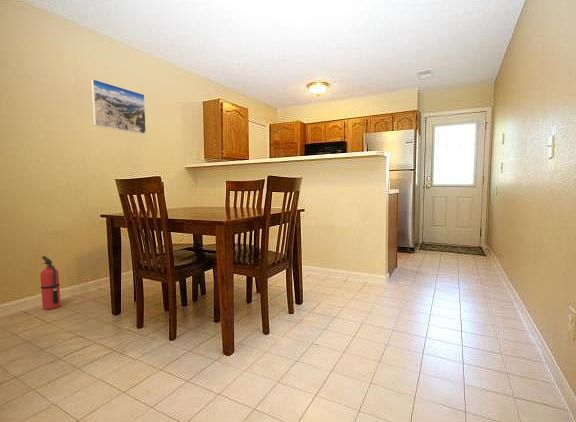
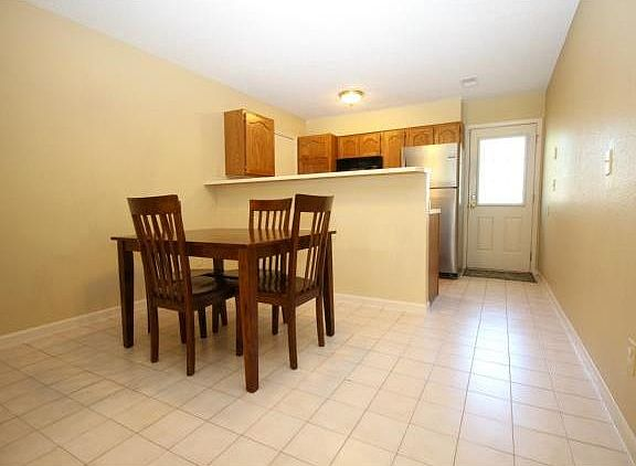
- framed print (120, 109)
- fire extinguisher (50, 282)
